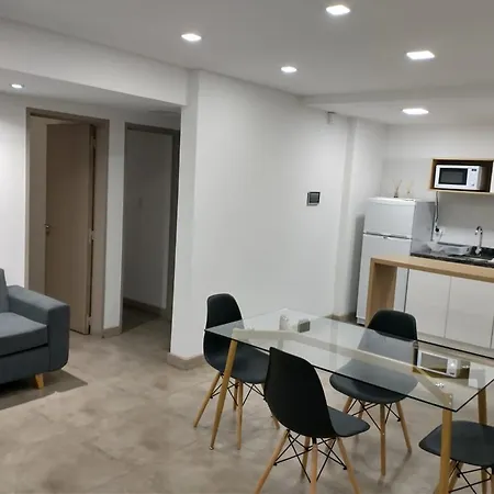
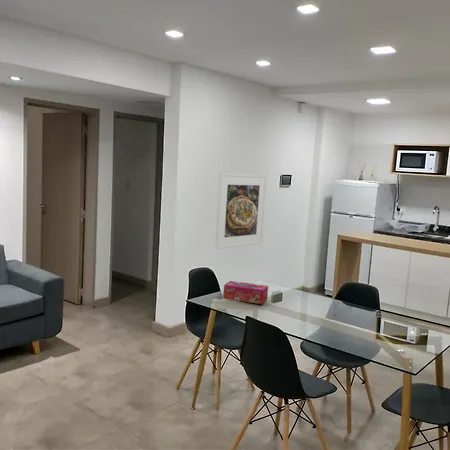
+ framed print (242, 210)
+ tissue box (245, 292)
